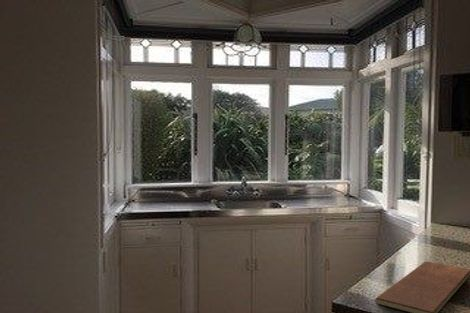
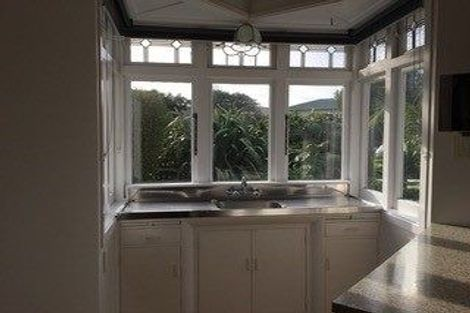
- chopping board (427, 284)
